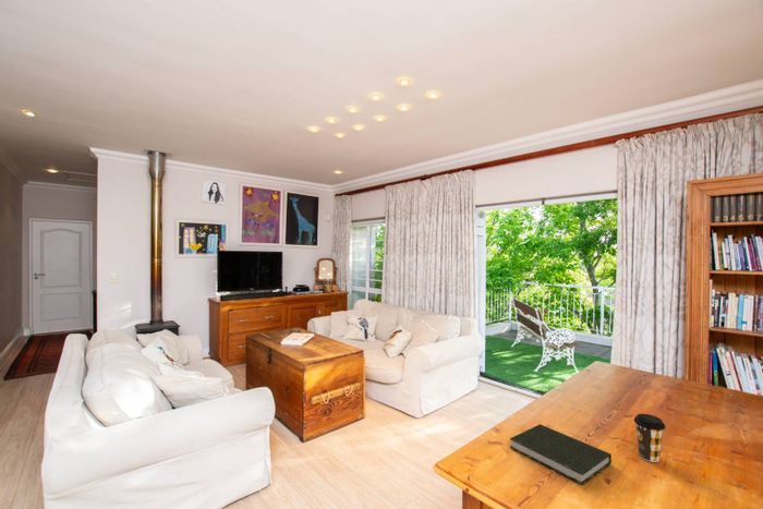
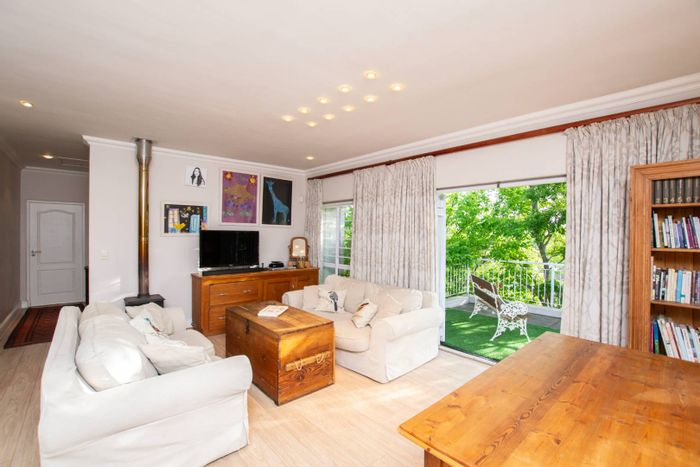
- coffee cup (649, 437)
- book (558, 450)
